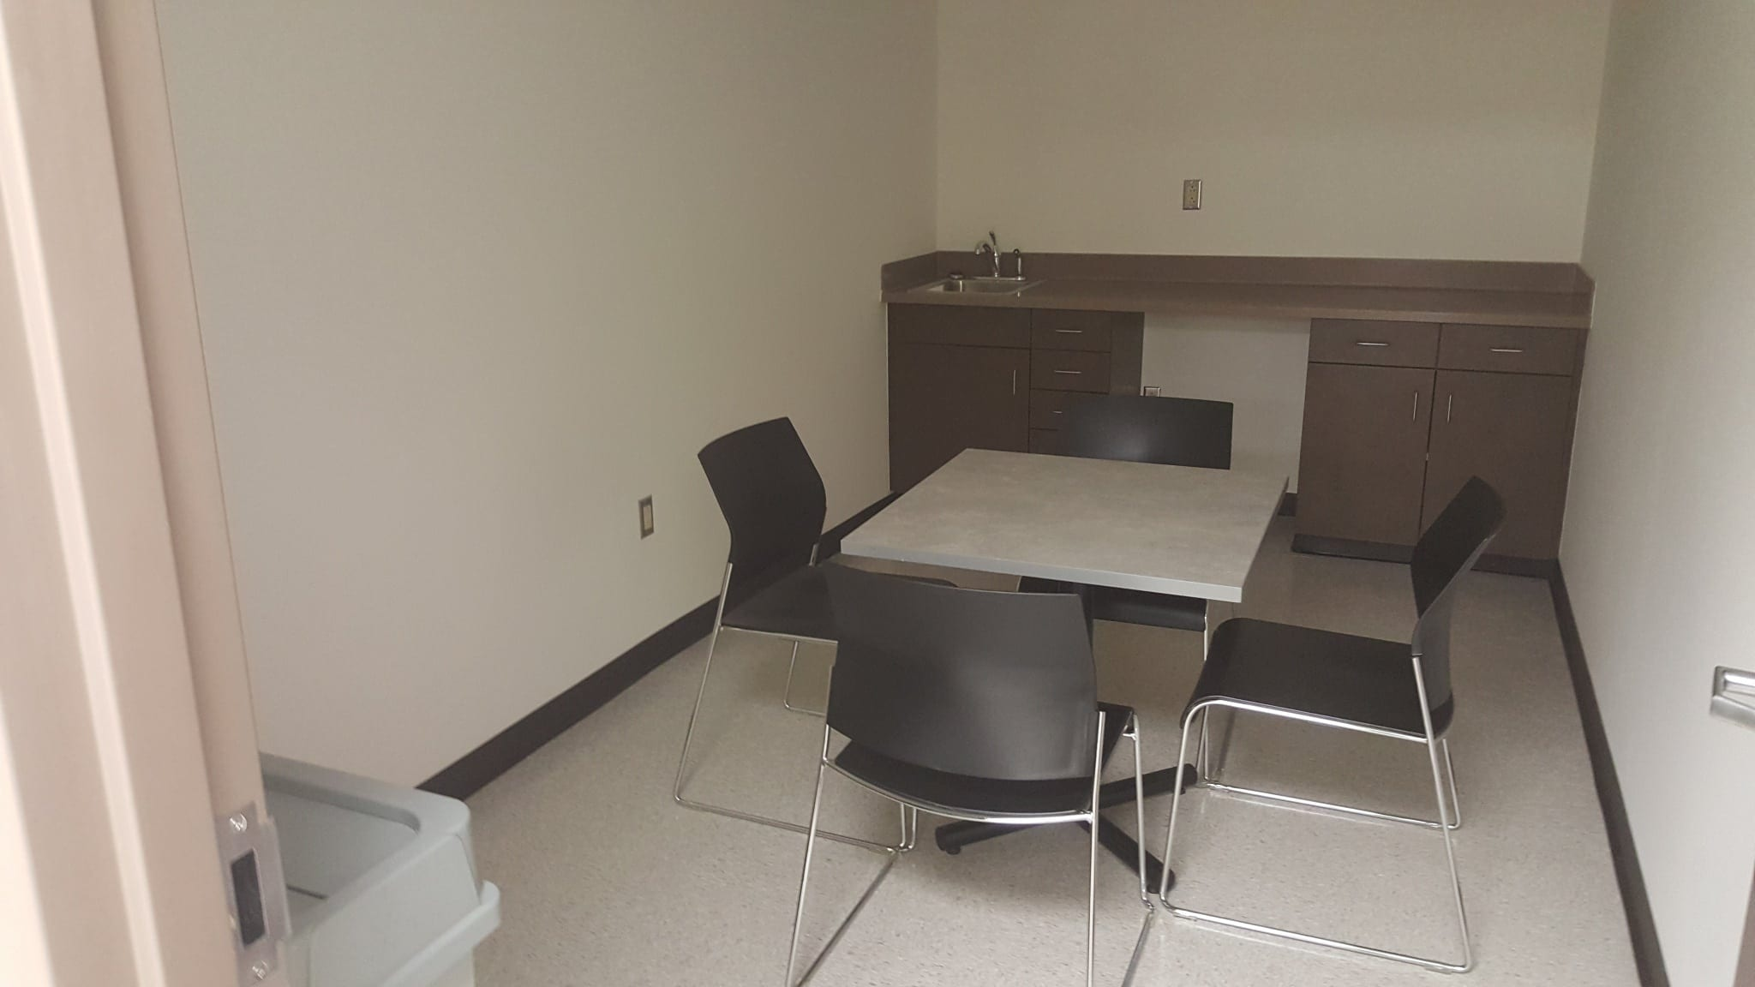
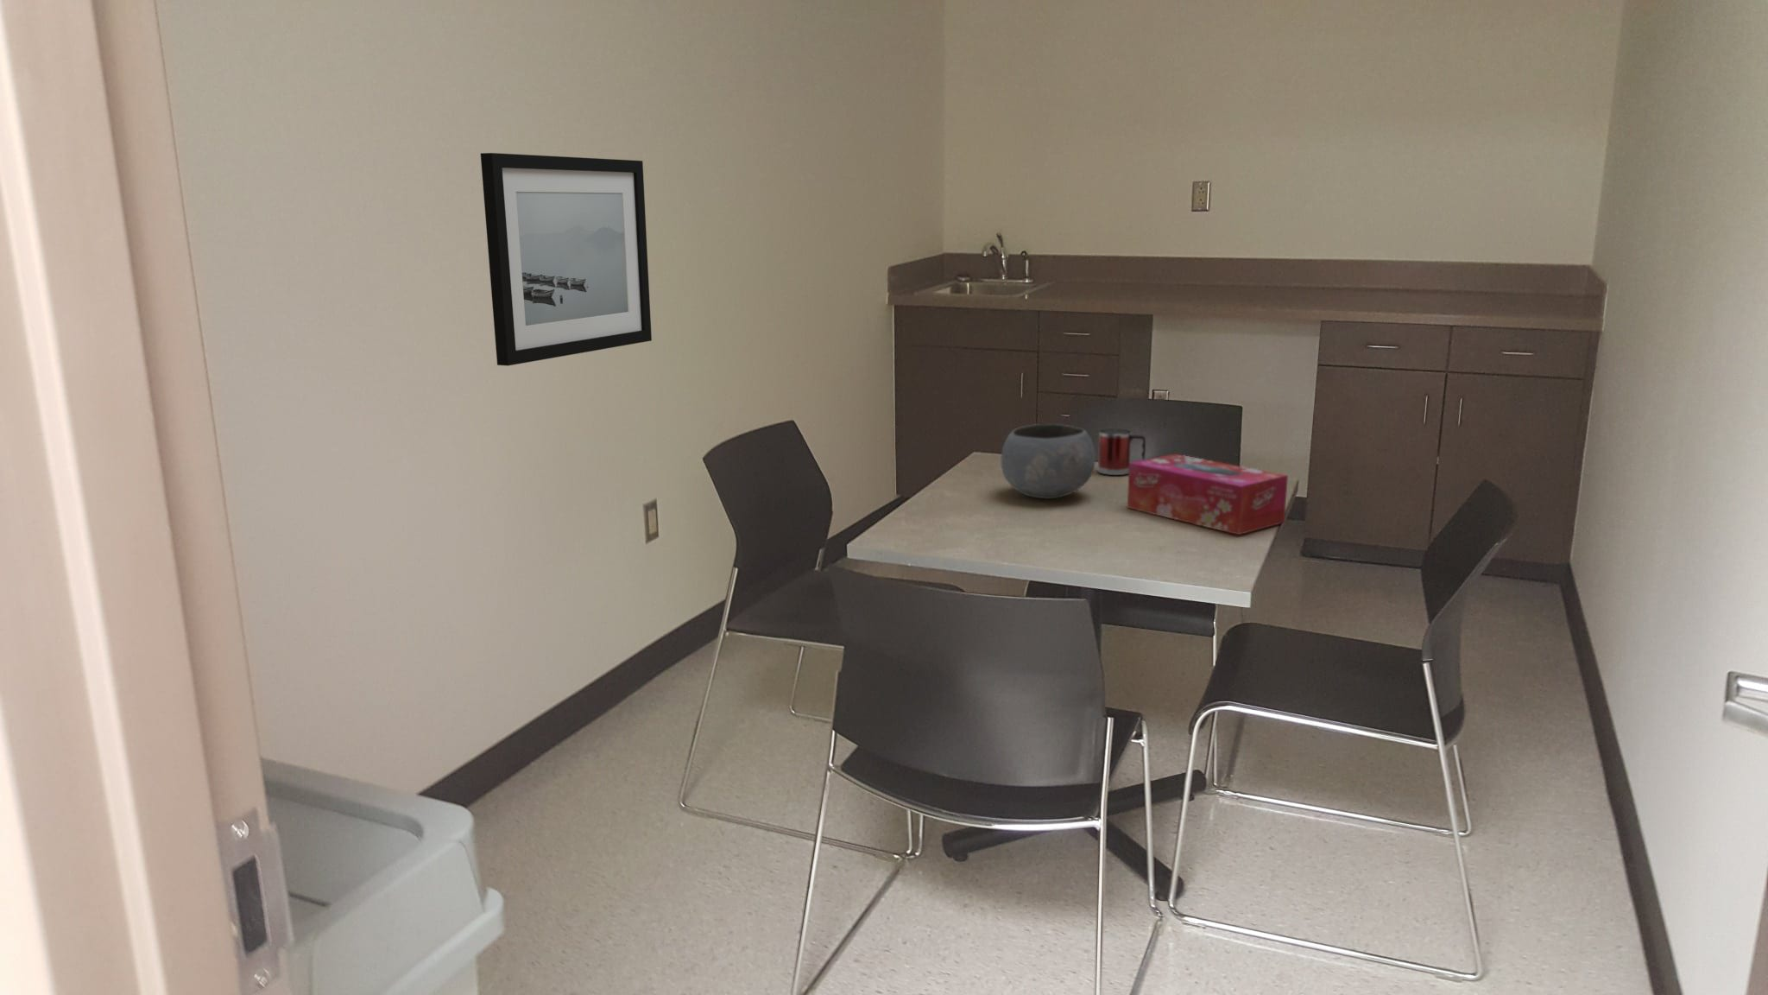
+ bowl (1047, 462)
+ mug (1120, 451)
+ wall art (574, 255)
+ tissue box (1205, 492)
